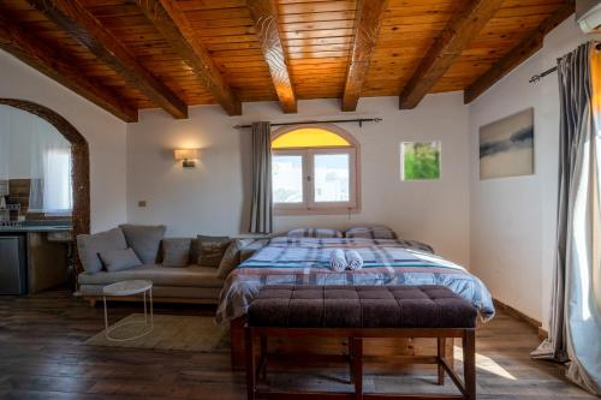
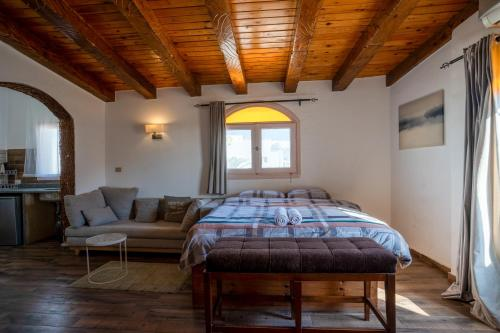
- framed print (419, 161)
